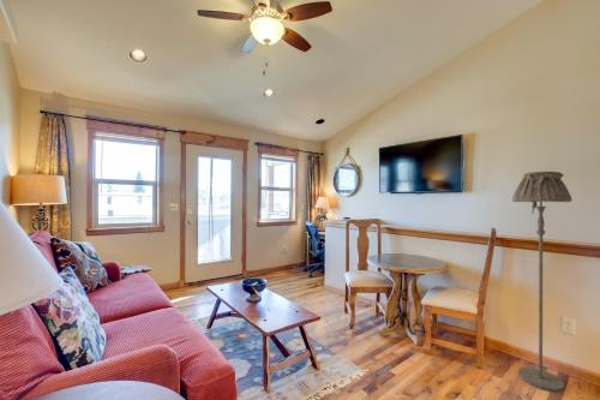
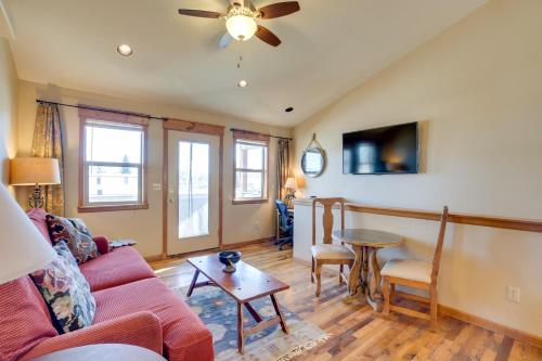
- floor lamp (540, 275)
